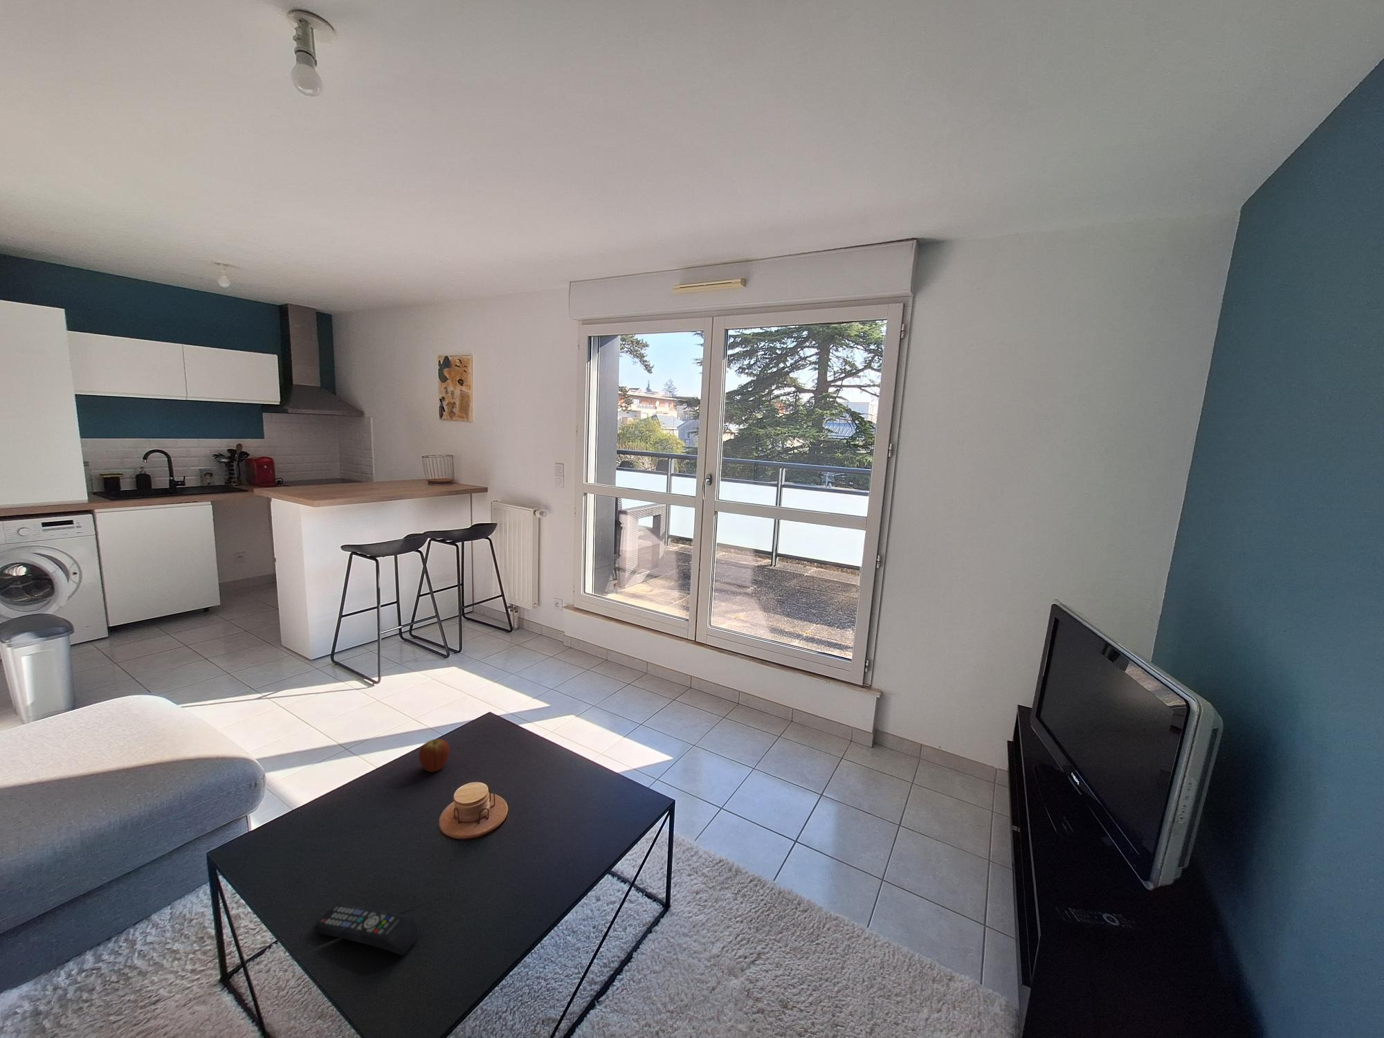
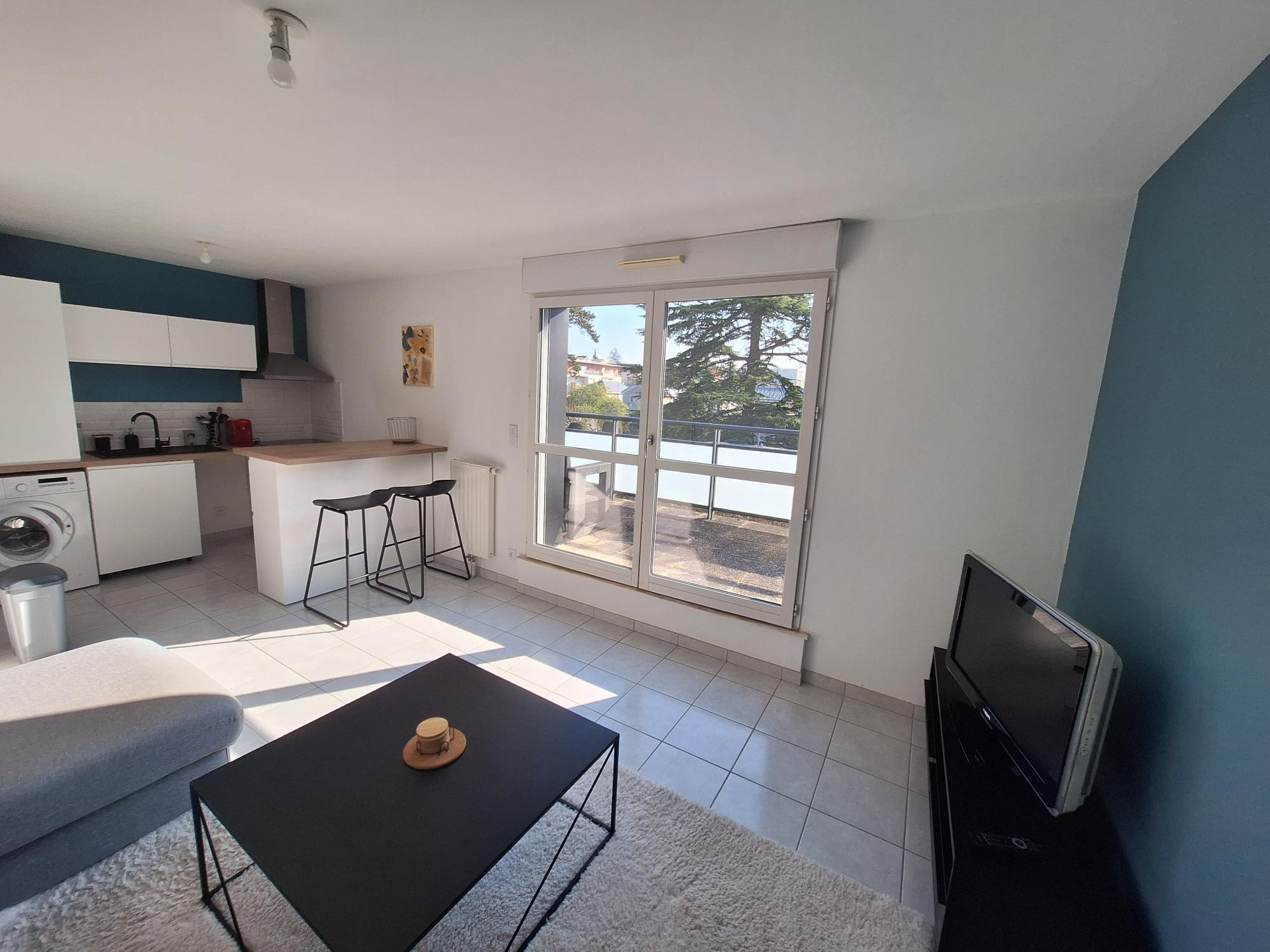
- remote control (367, 927)
- fruit (435, 753)
